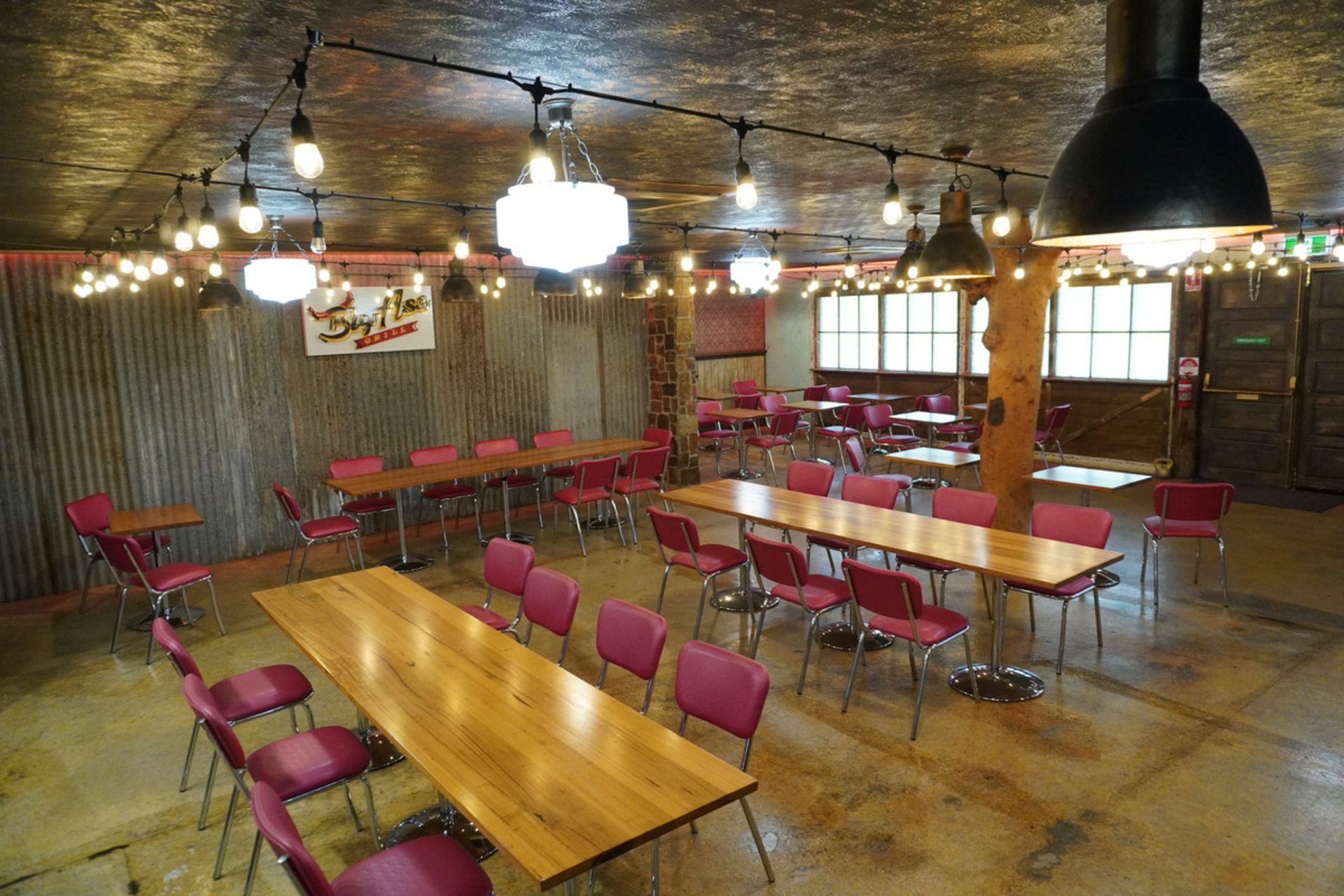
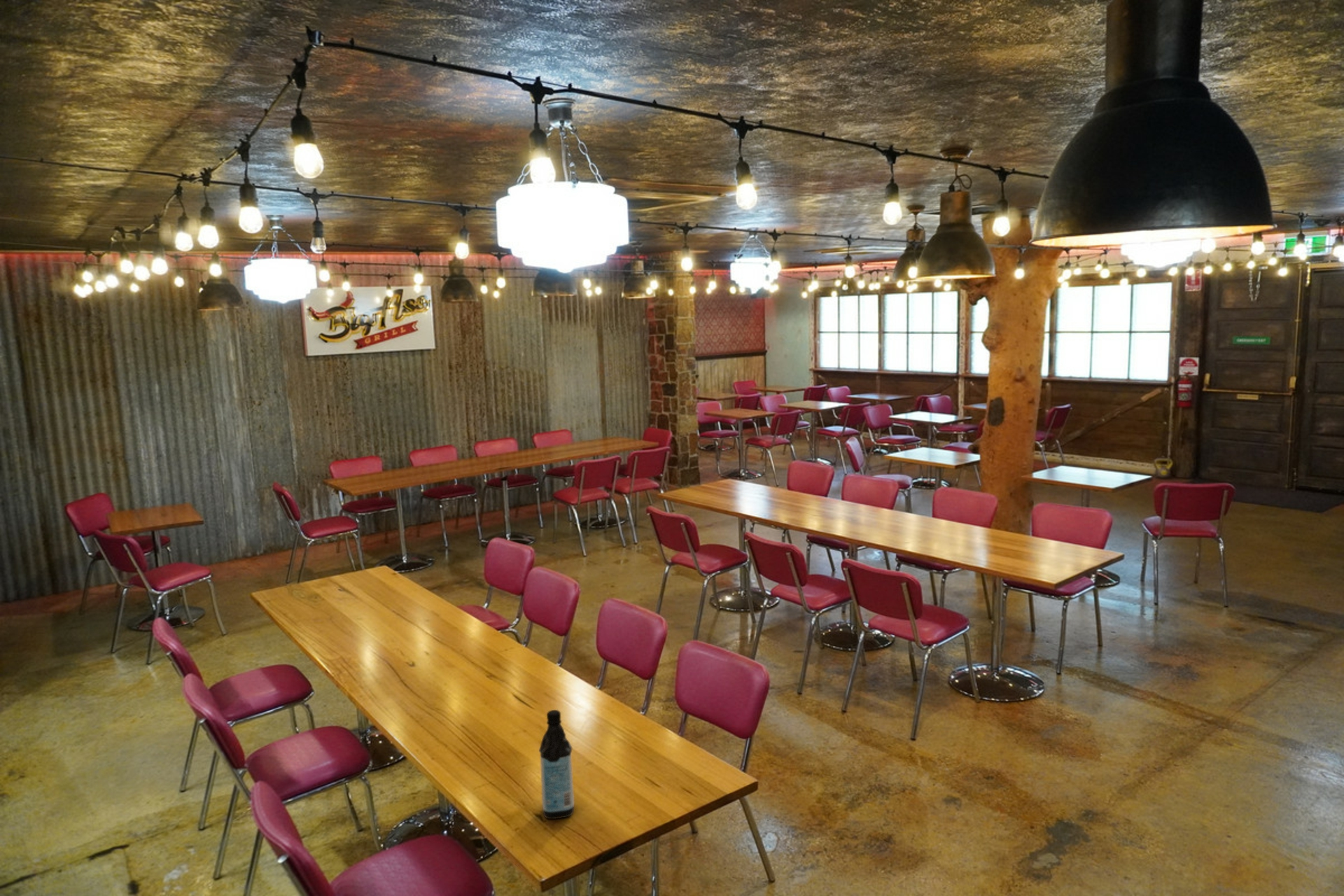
+ water bottle (556, 762)
